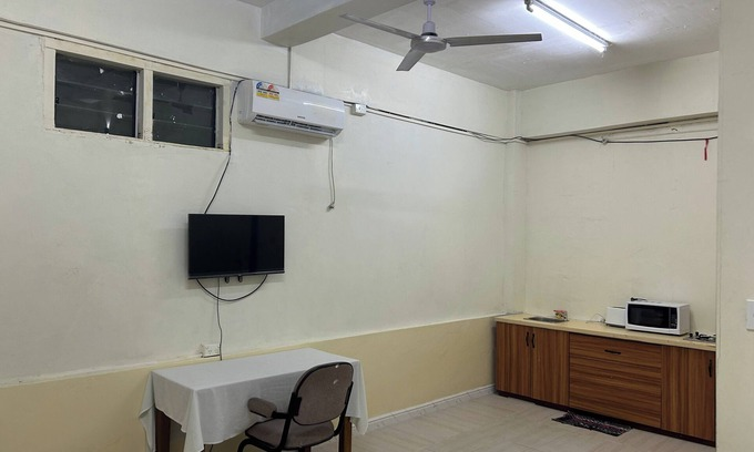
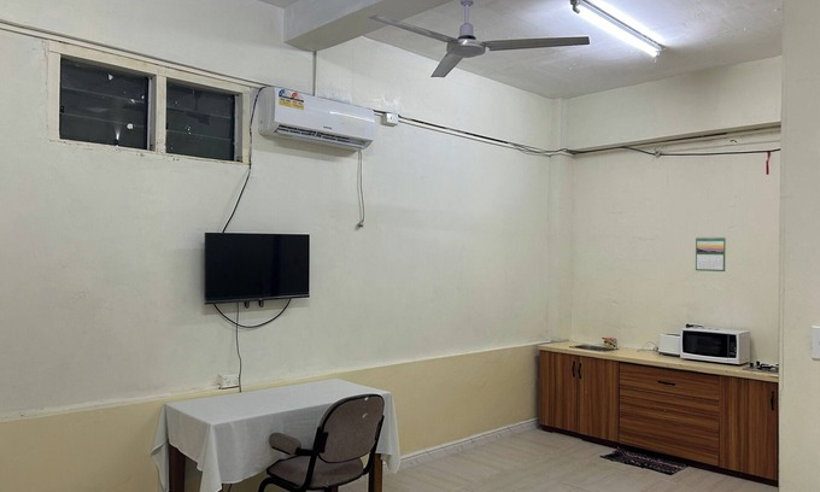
+ calendar (710, 253)
